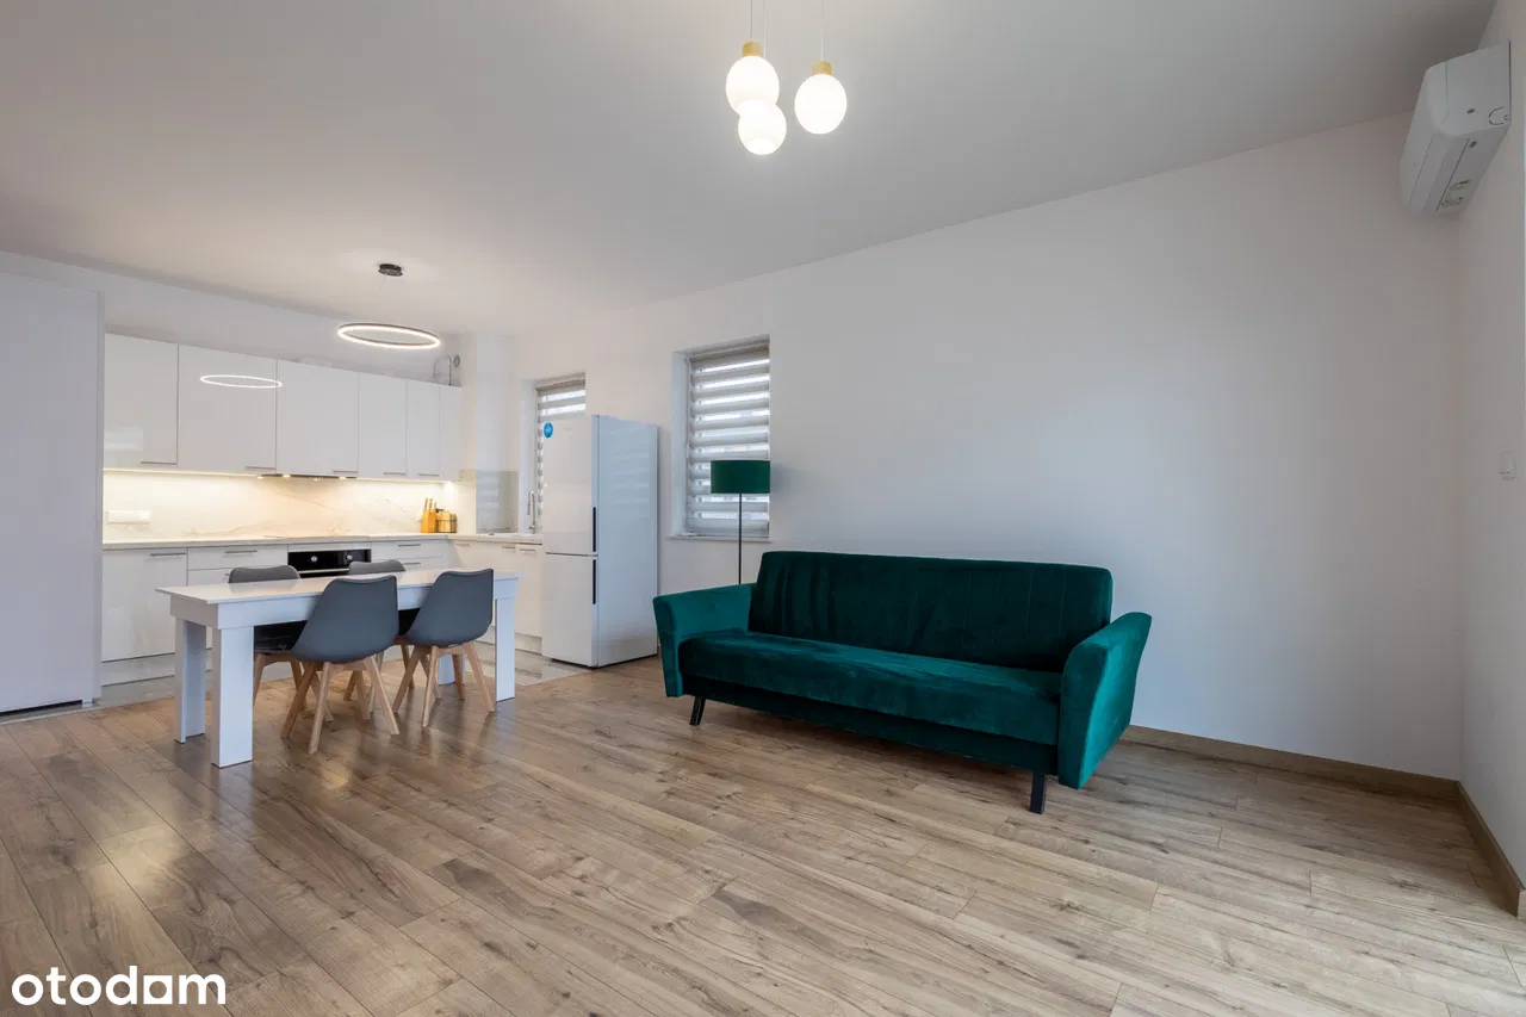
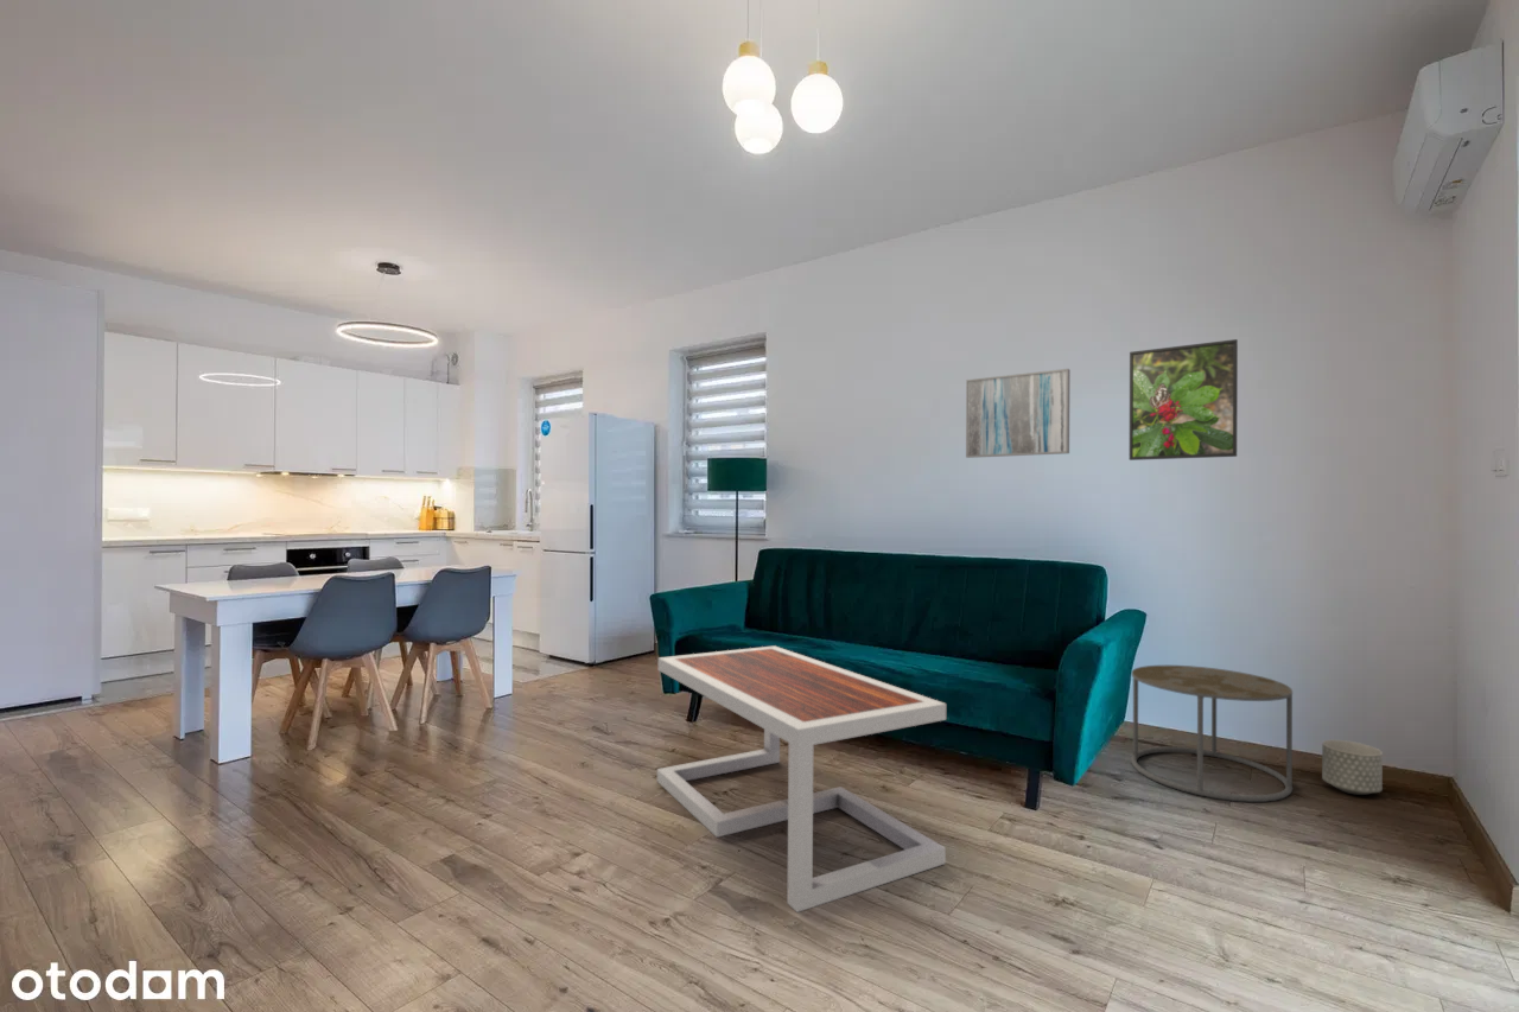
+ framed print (1181, 402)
+ wall art (1015, 415)
+ side table (1212, 726)
+ coffee table (778, 746)
+ planter (1350, 769)
